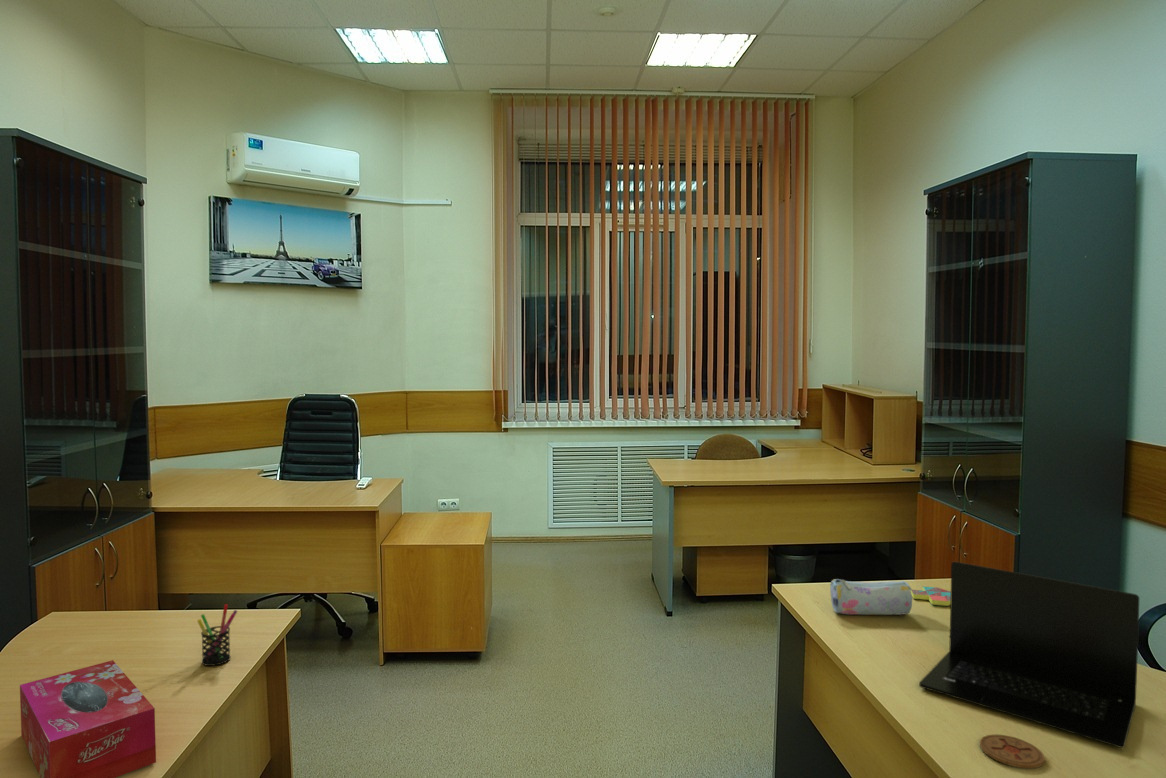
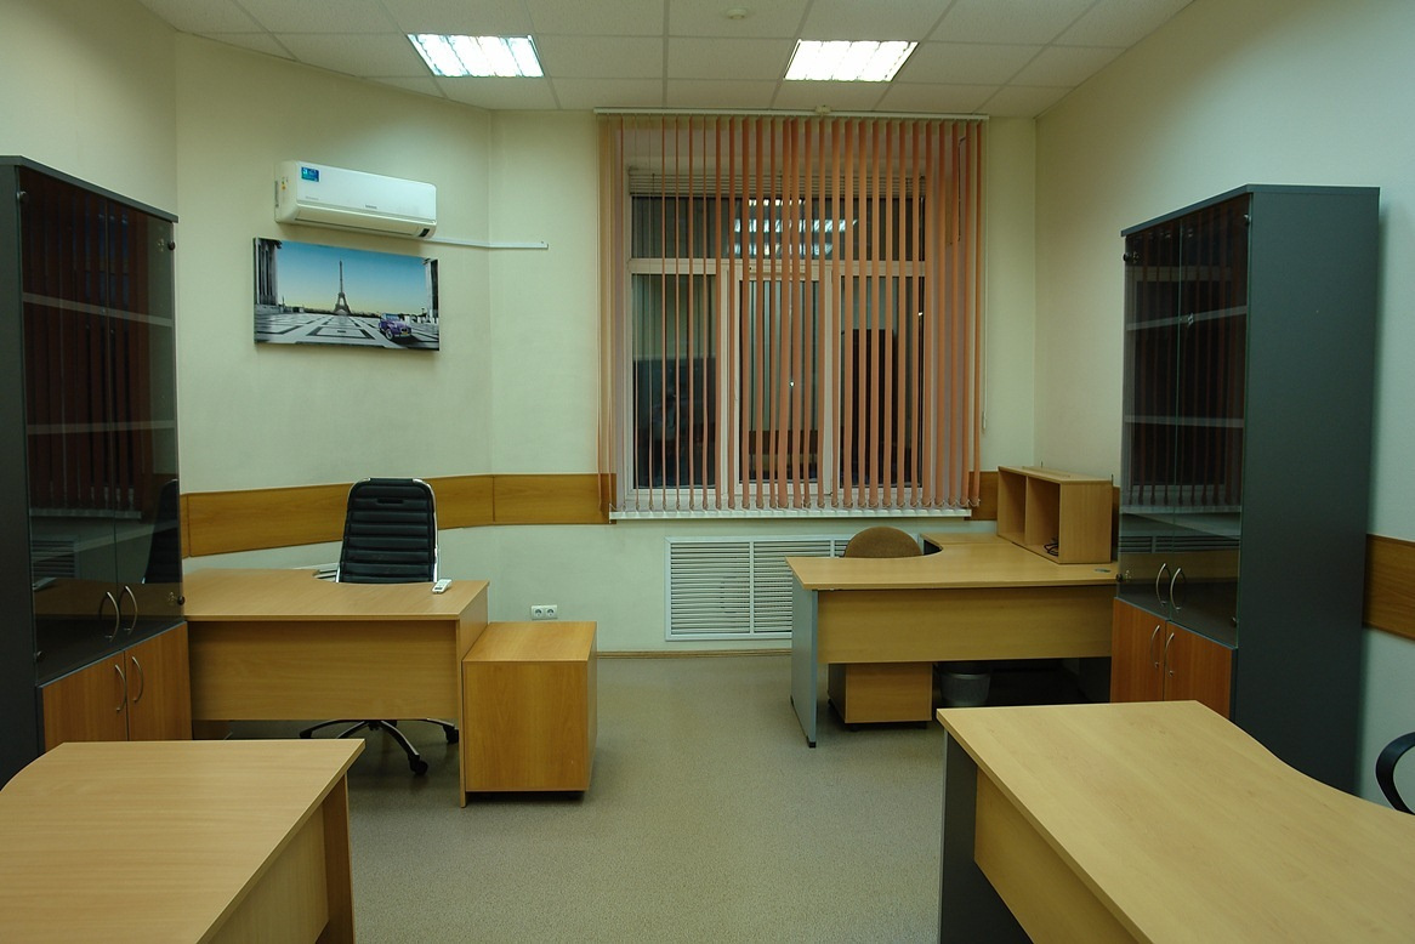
- pen holder (214, 633)
- coaster (1011, 750)
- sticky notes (934, 595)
- pencil case (869, 596)
- laptop (1026, 642)
- tissue box (85, 722)
